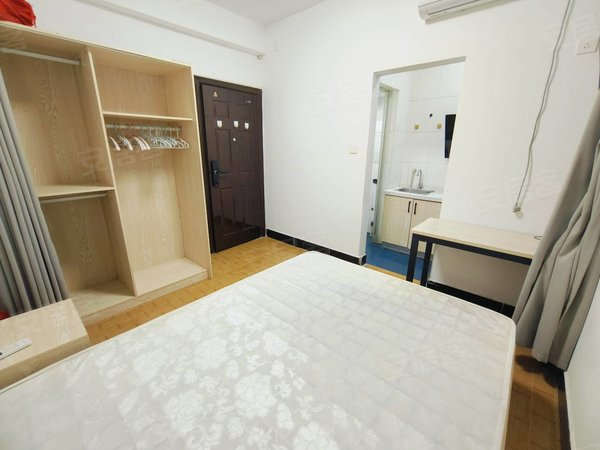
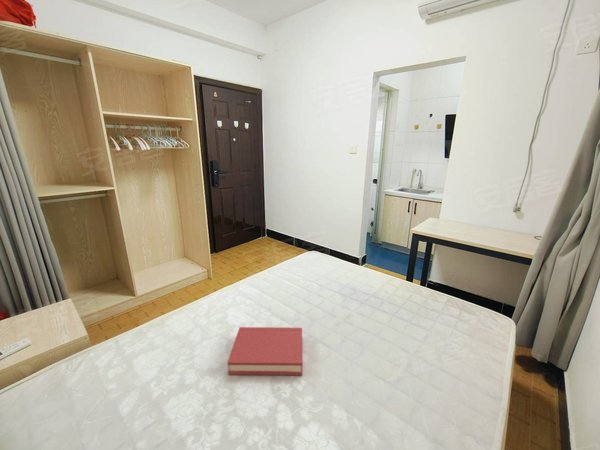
+ hardback book (268, 348)
